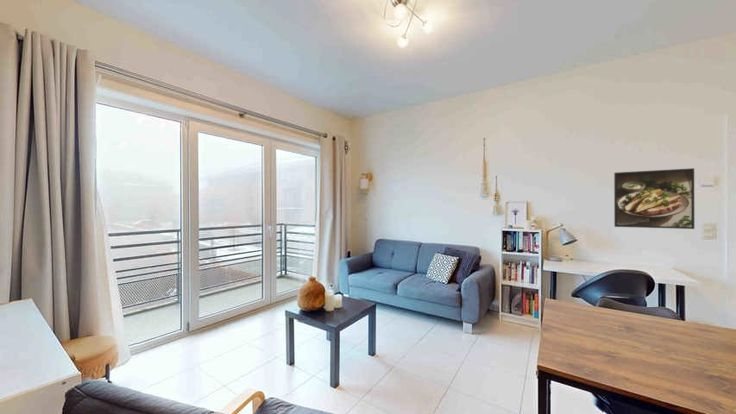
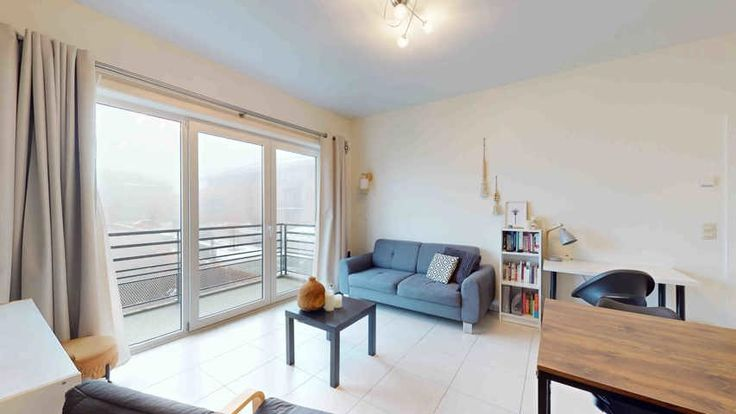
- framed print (652, 199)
